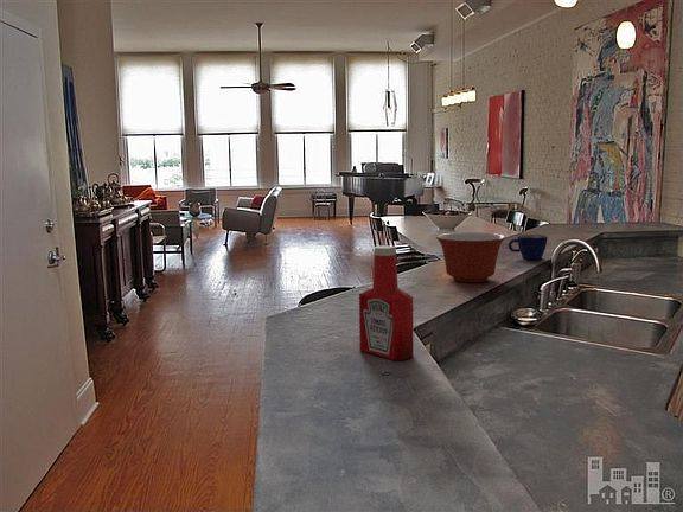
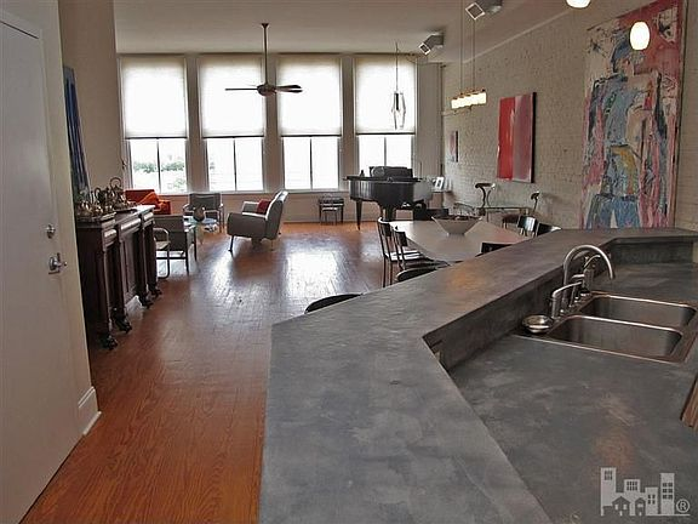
- mixing bowl (470, 257)
- soap bottle (385, 300)
- cup (526, 247)
